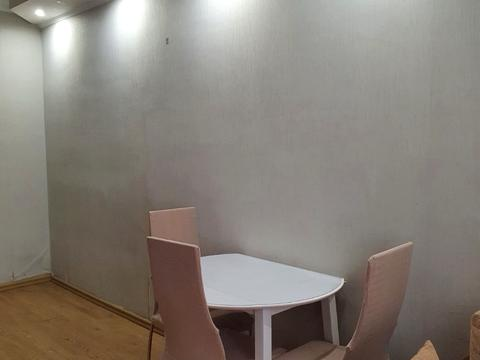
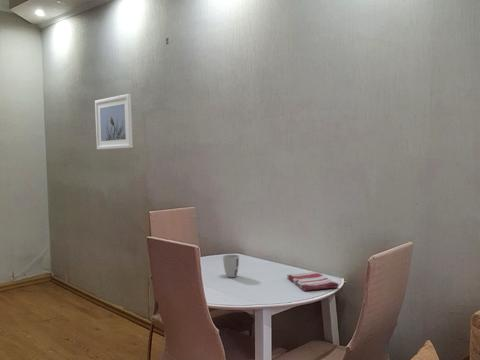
+ dish towel (311, 280)
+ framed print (112, 123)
+ cup (231, 266)
